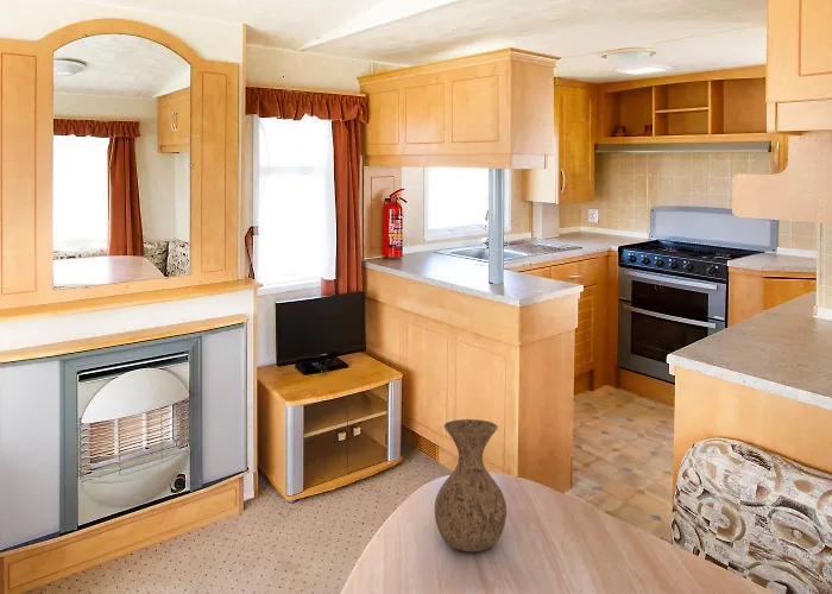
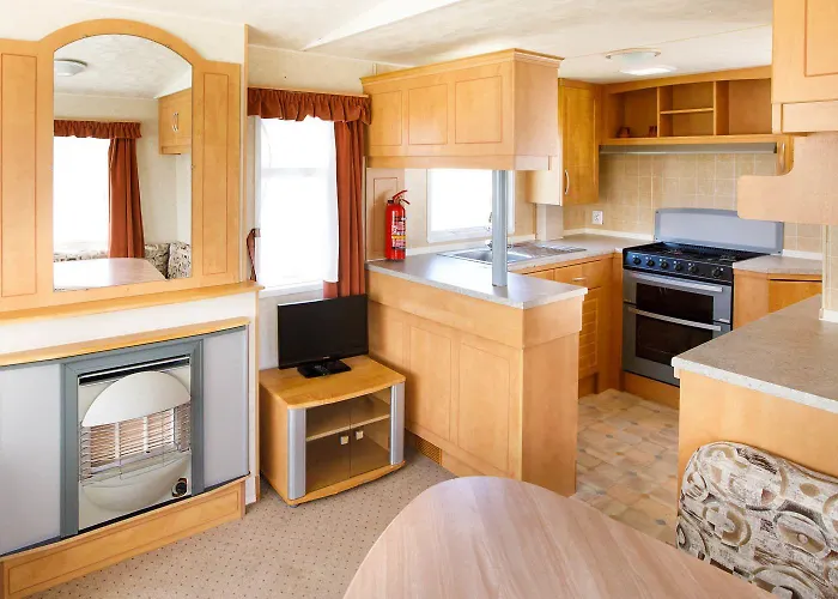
- vase (469, 485)
